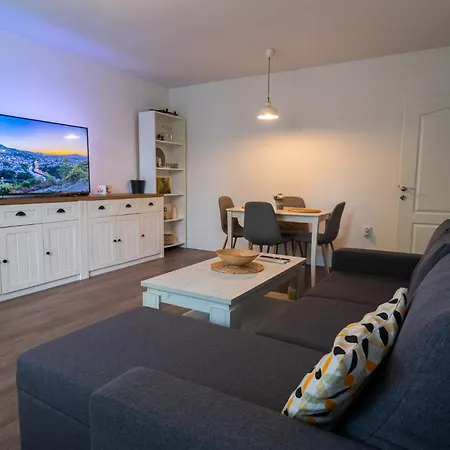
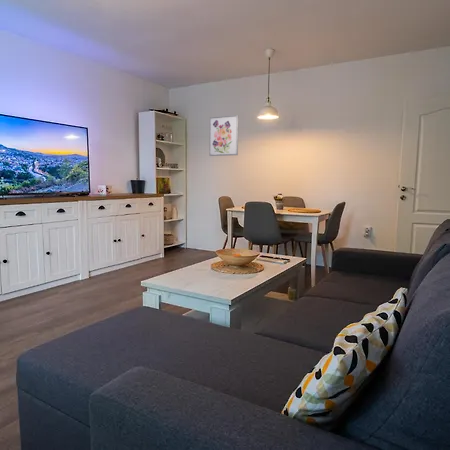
+ wall art (223, 136)
